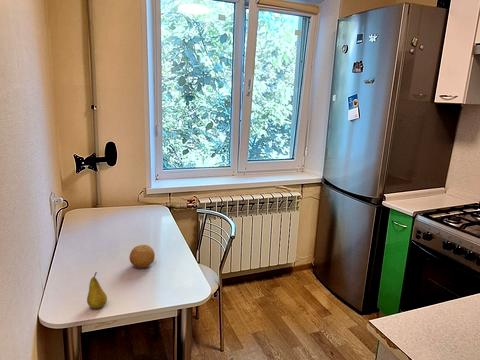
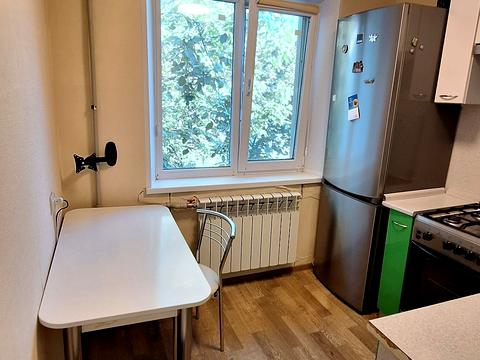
- fruit (96, 289)
- fruit (142, 256)
